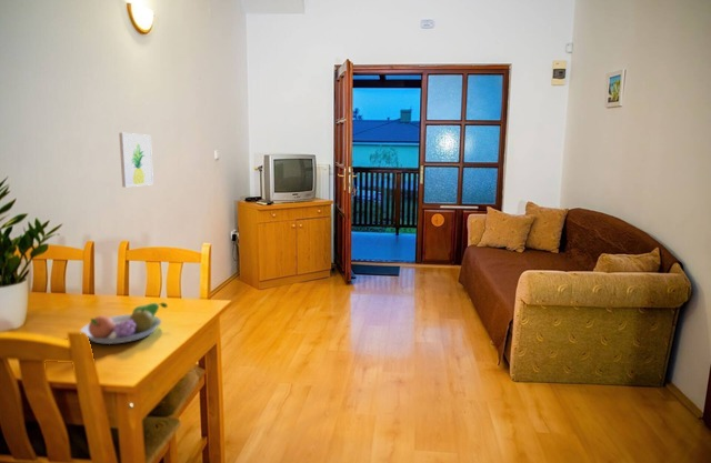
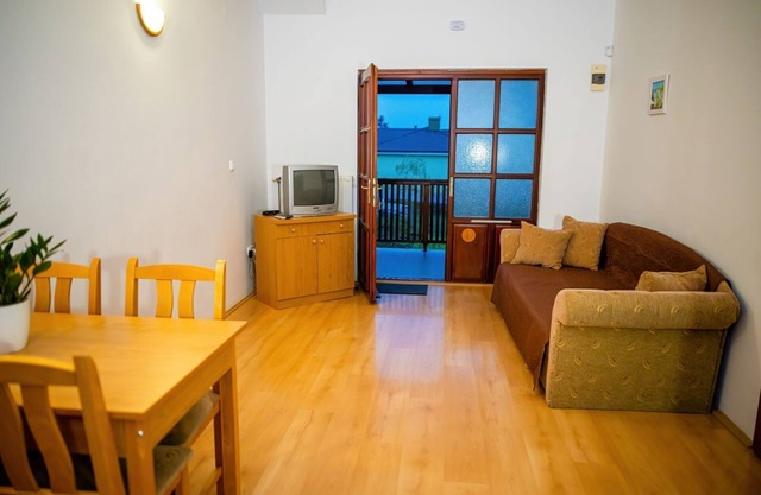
- fruit bowl (124, 318)
- wall art (137, 160)
